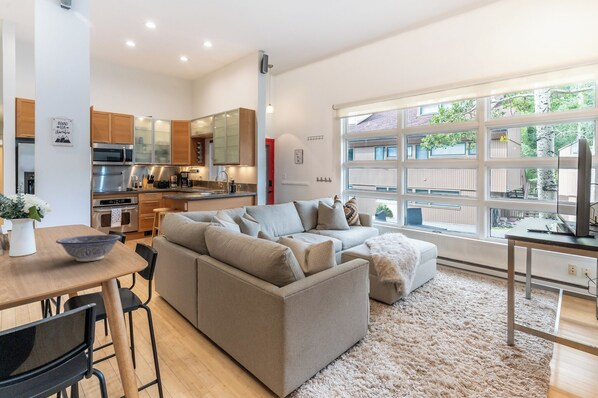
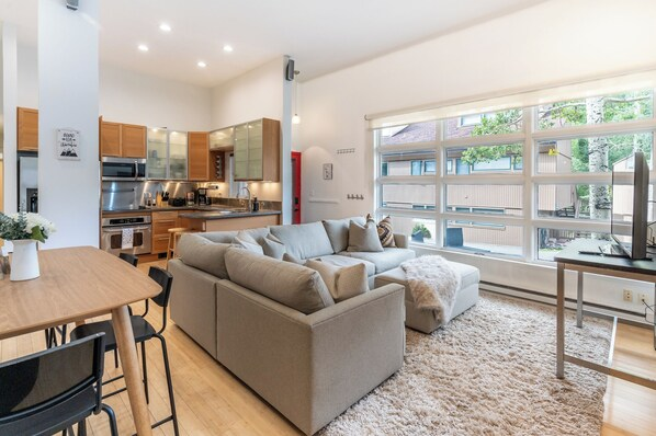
- decorative bowl (90, 248)
